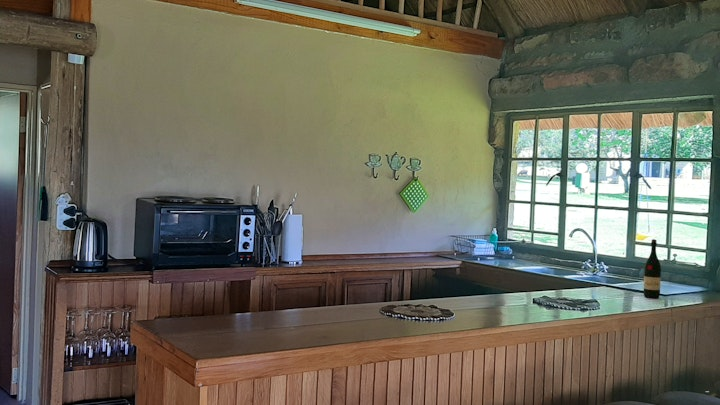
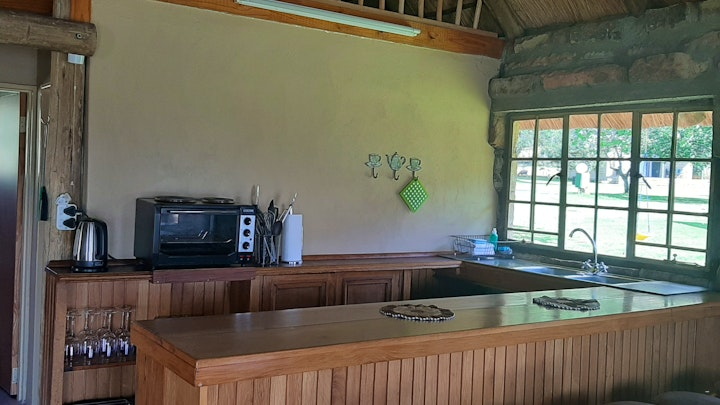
- wine bottle (652, 268)
